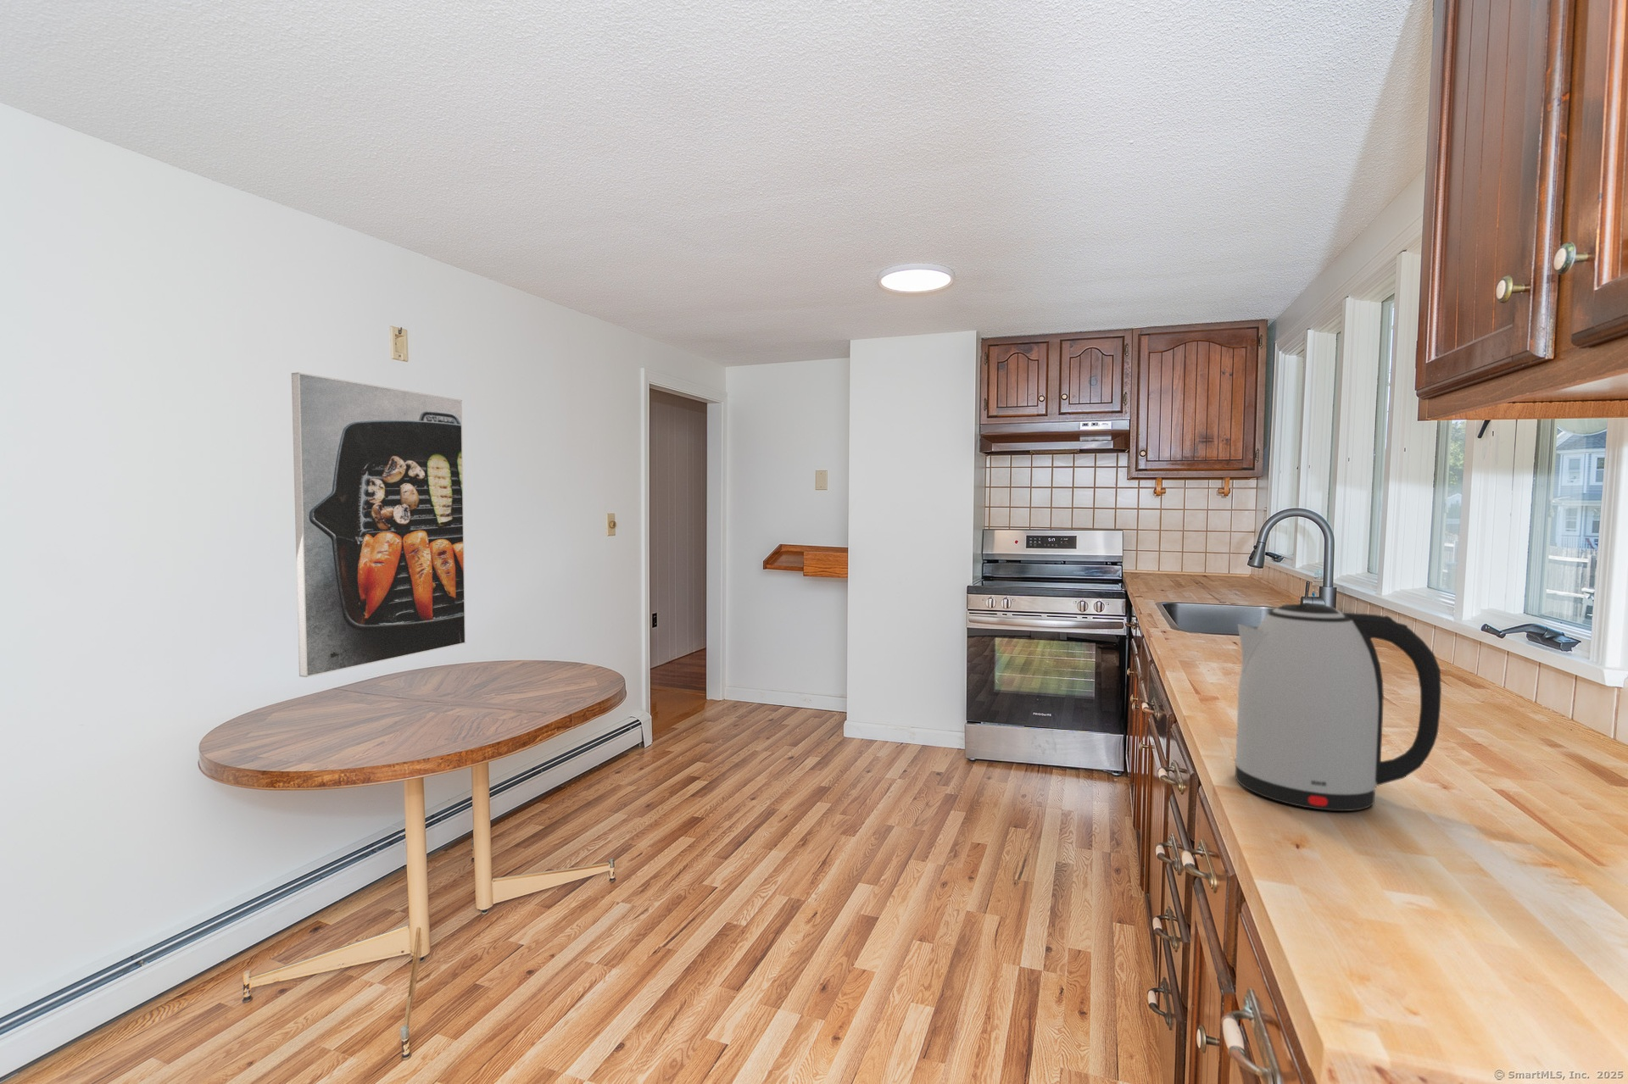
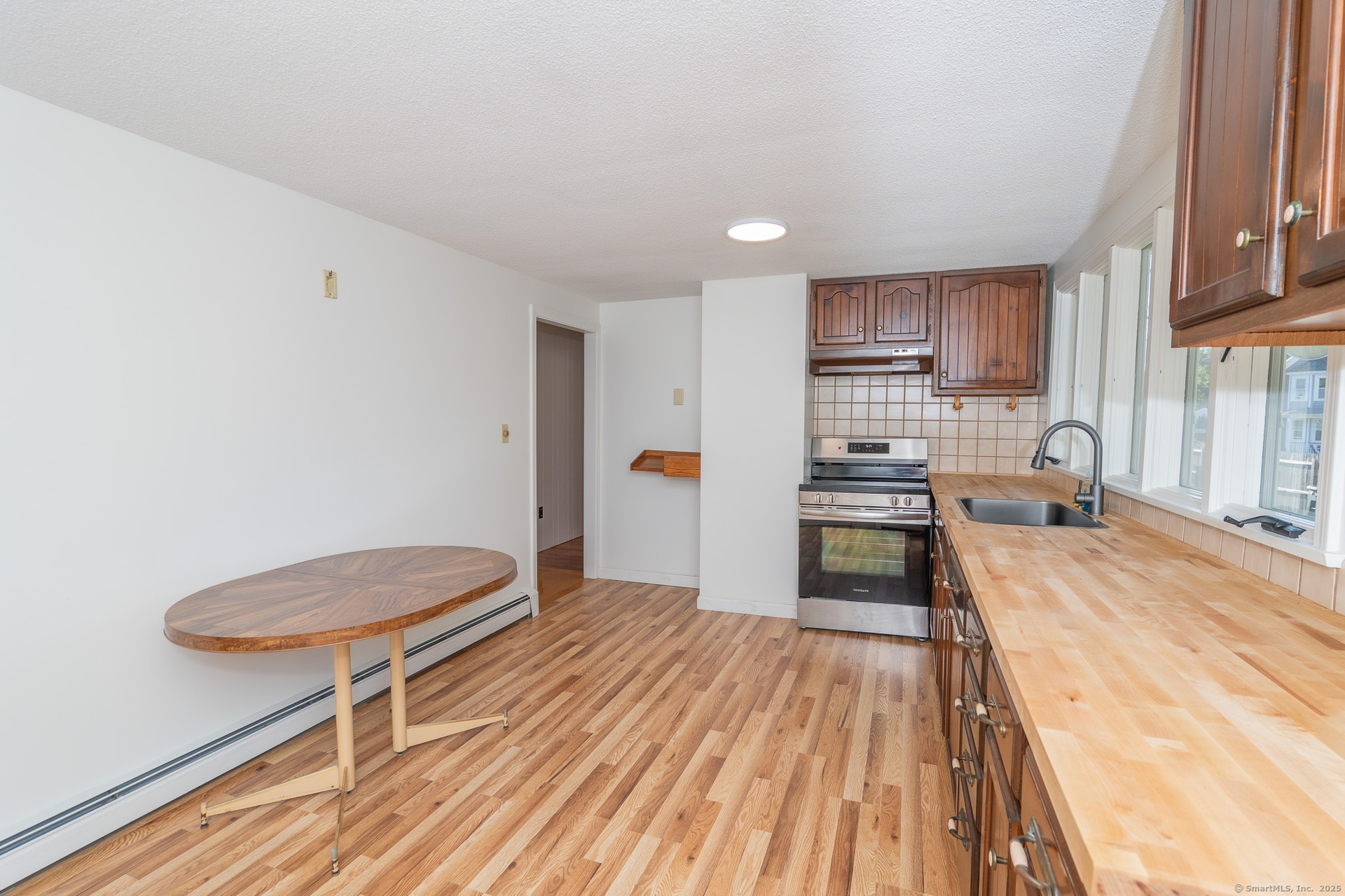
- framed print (389, 524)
- kettle (1333, 698)
